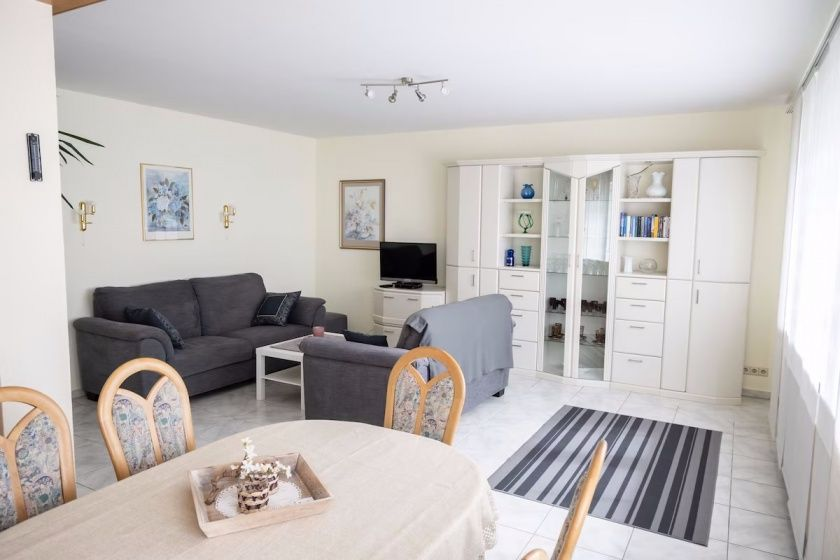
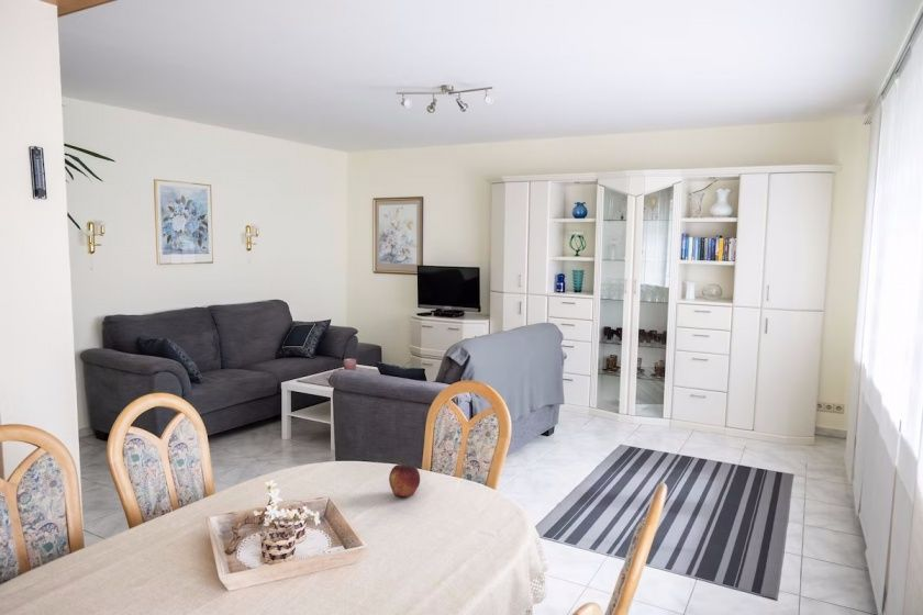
+ fruit (404, 479)
